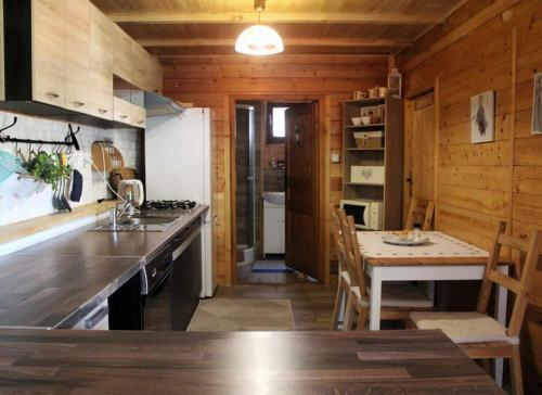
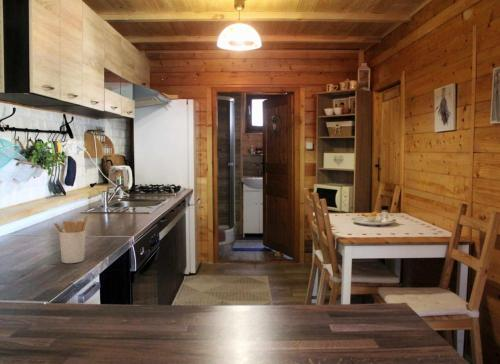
+ utensil holder (73, 239)
